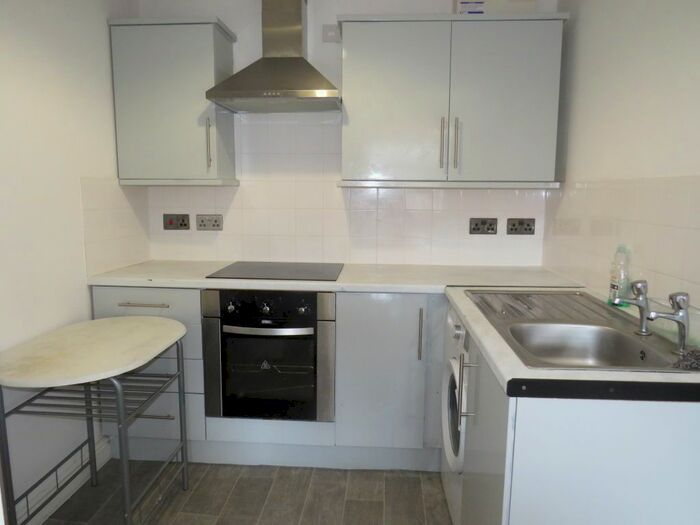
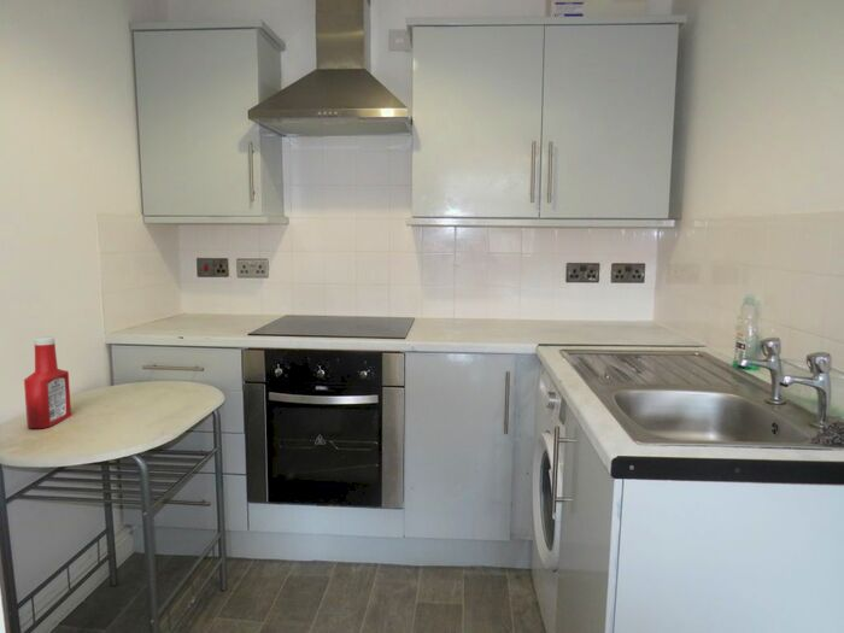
+ soap bottle (47, 380)
